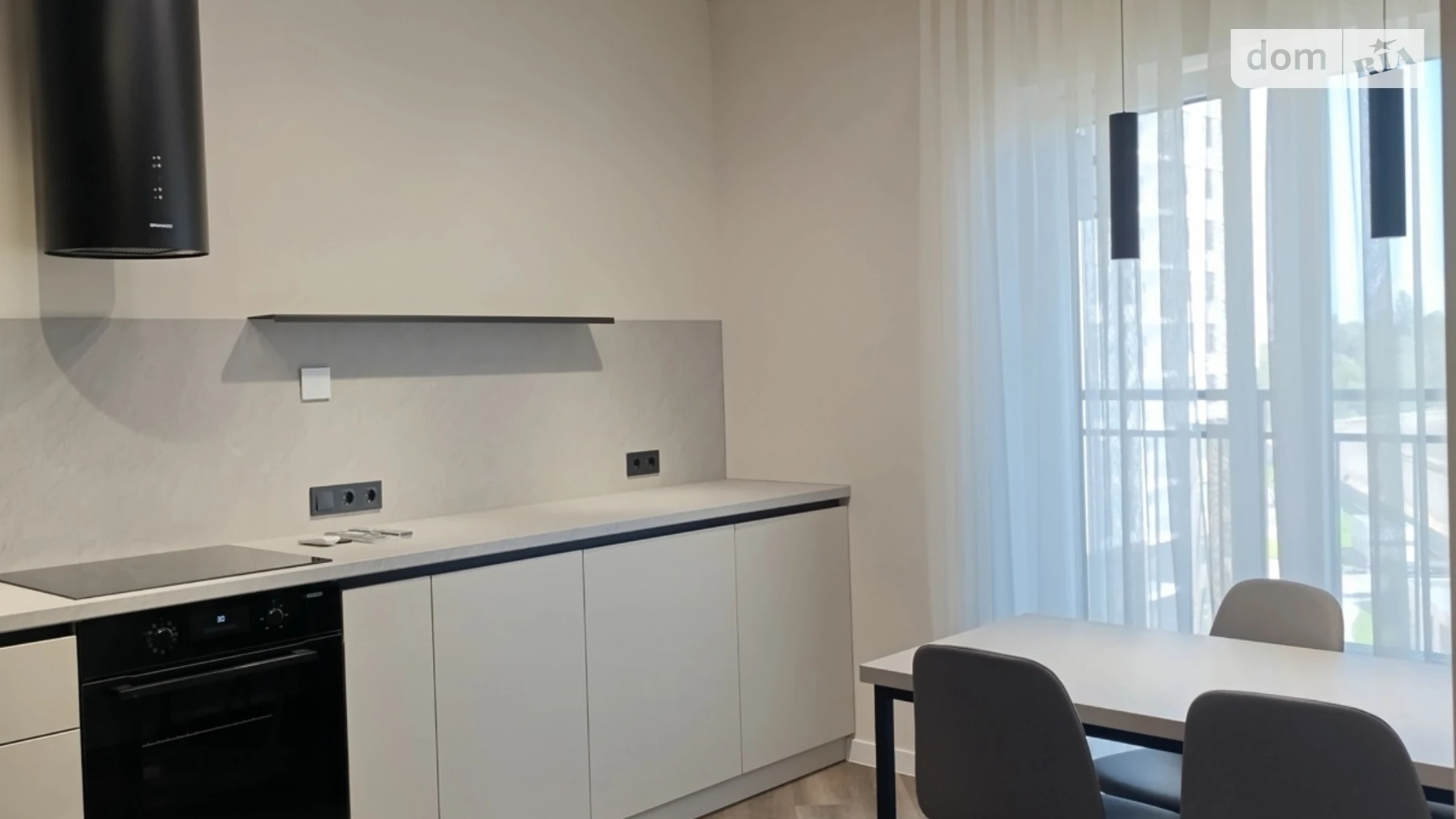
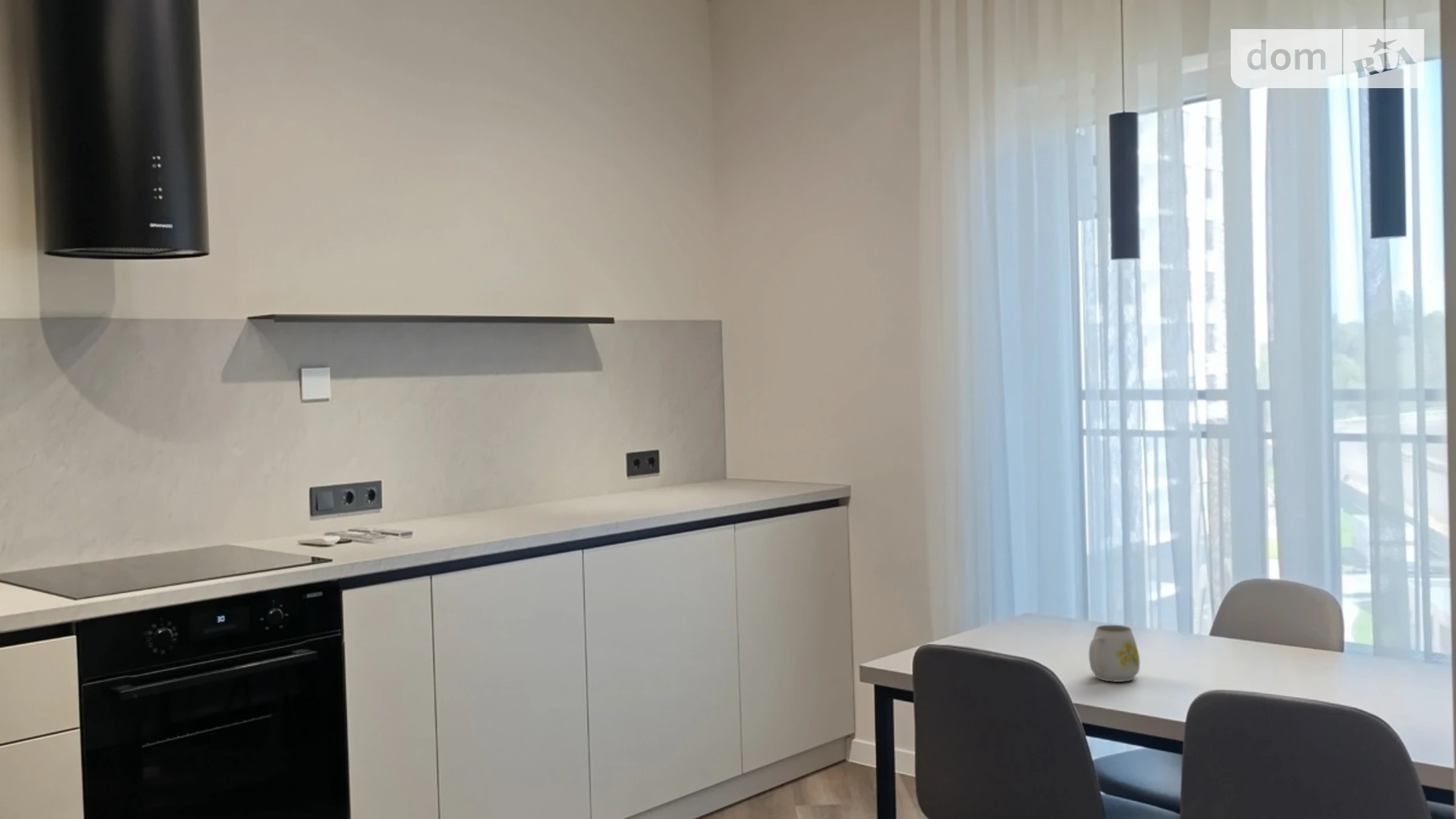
+ mug (1110, 654)
